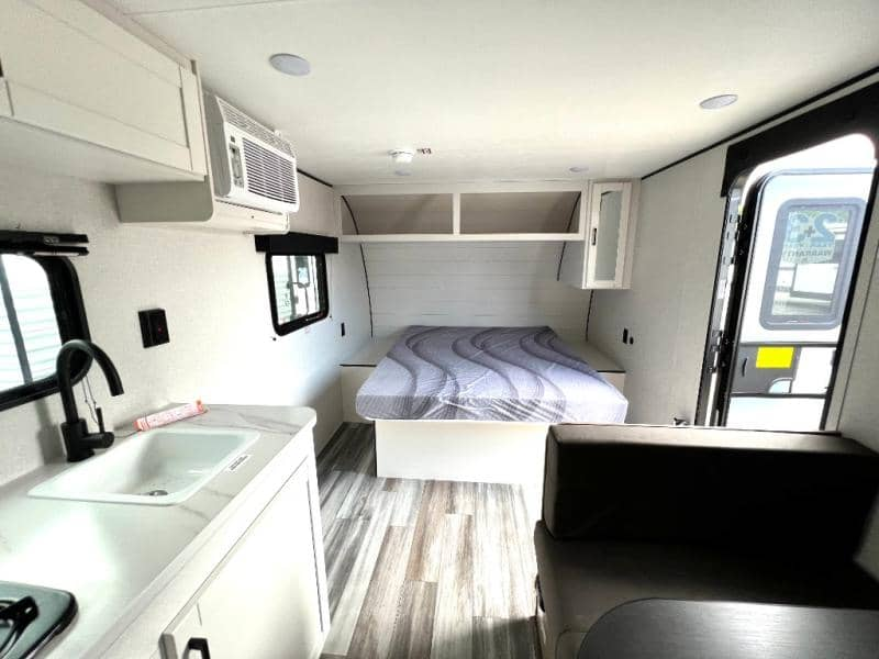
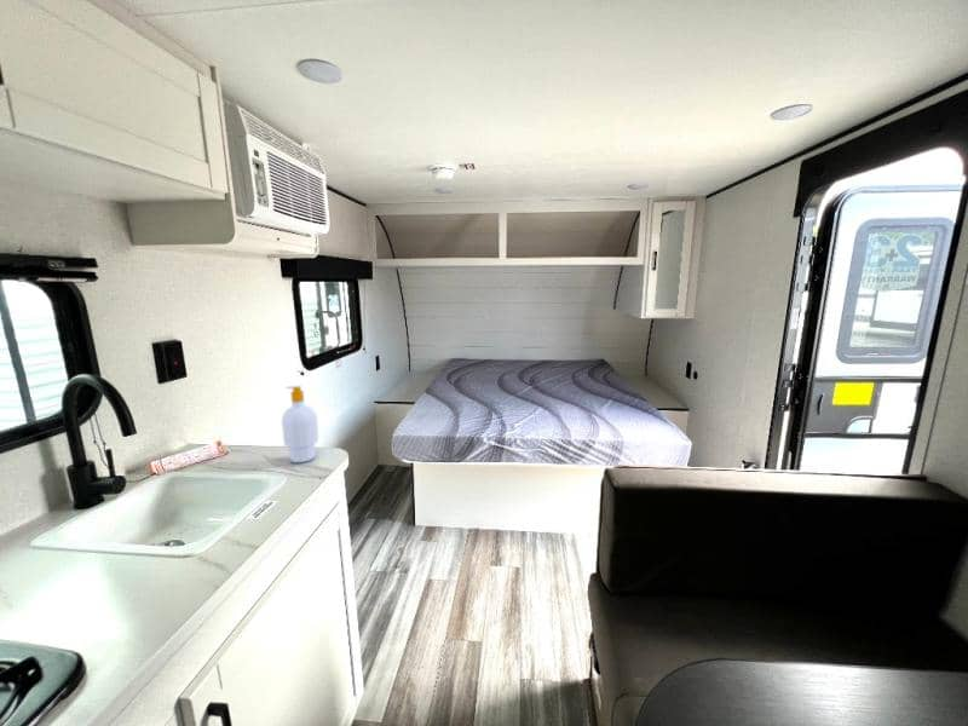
+ soap bottle (299, 422)
